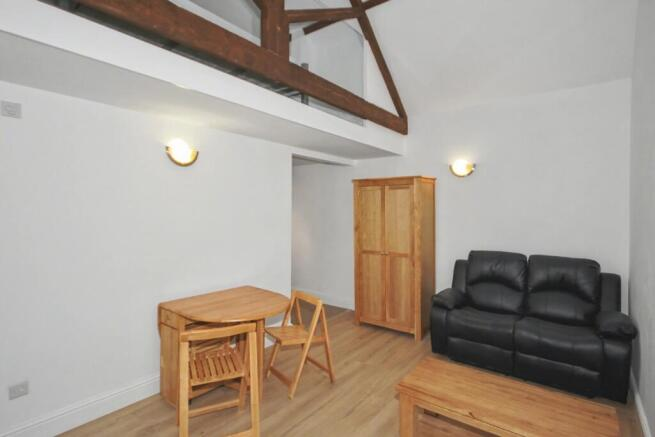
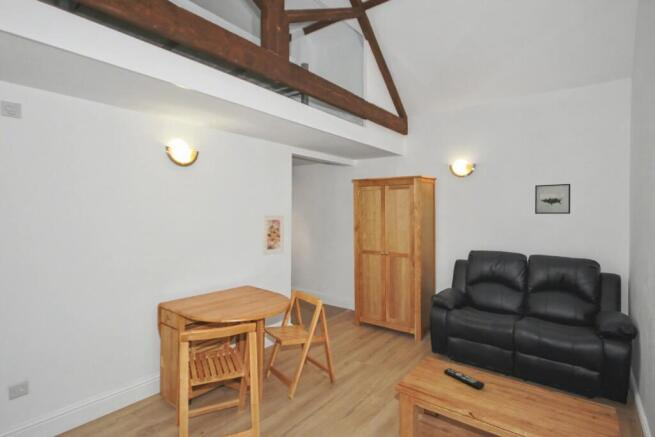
+ wall art (552, 199)
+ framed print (273, 234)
+ remote control (463, 378)
